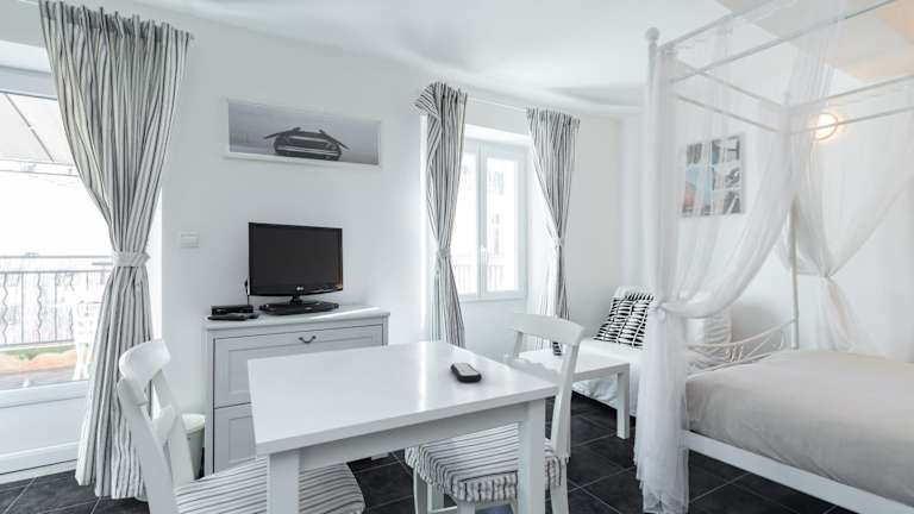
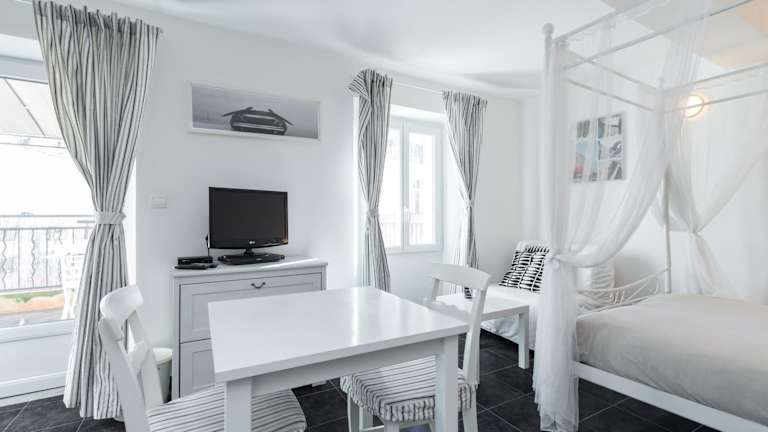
- remote control (464, 371)
